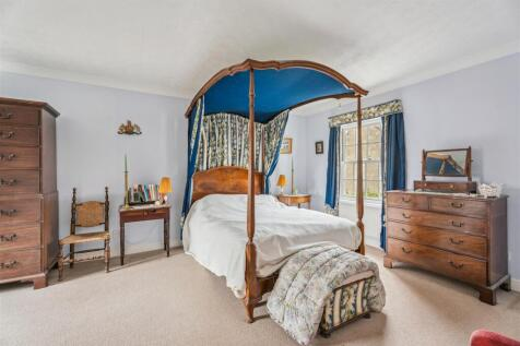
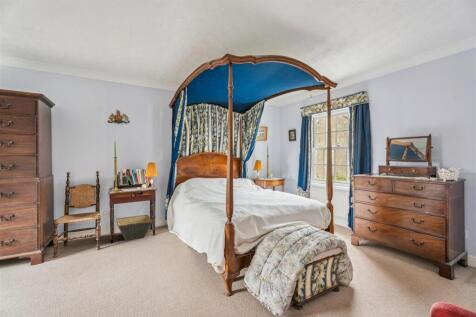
+ basket (134, 227)
